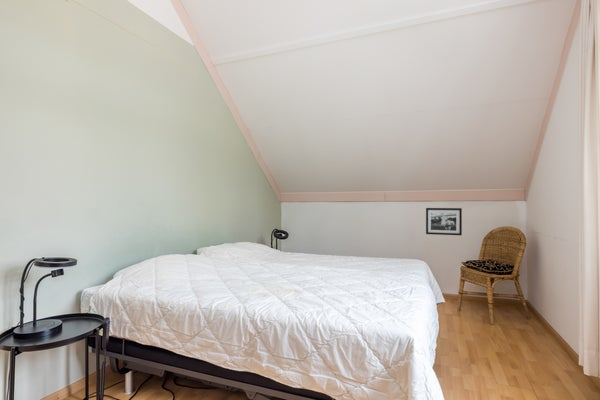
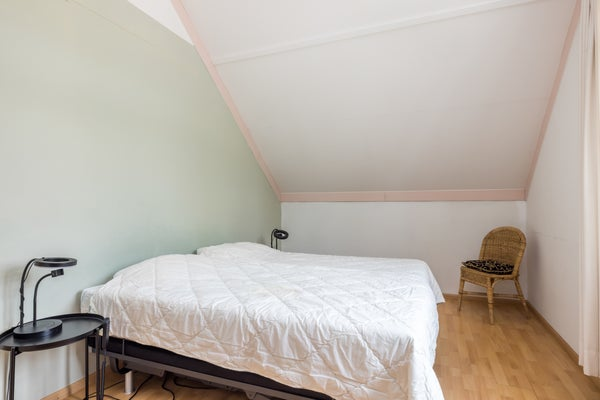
- picture frame (443, 221)
